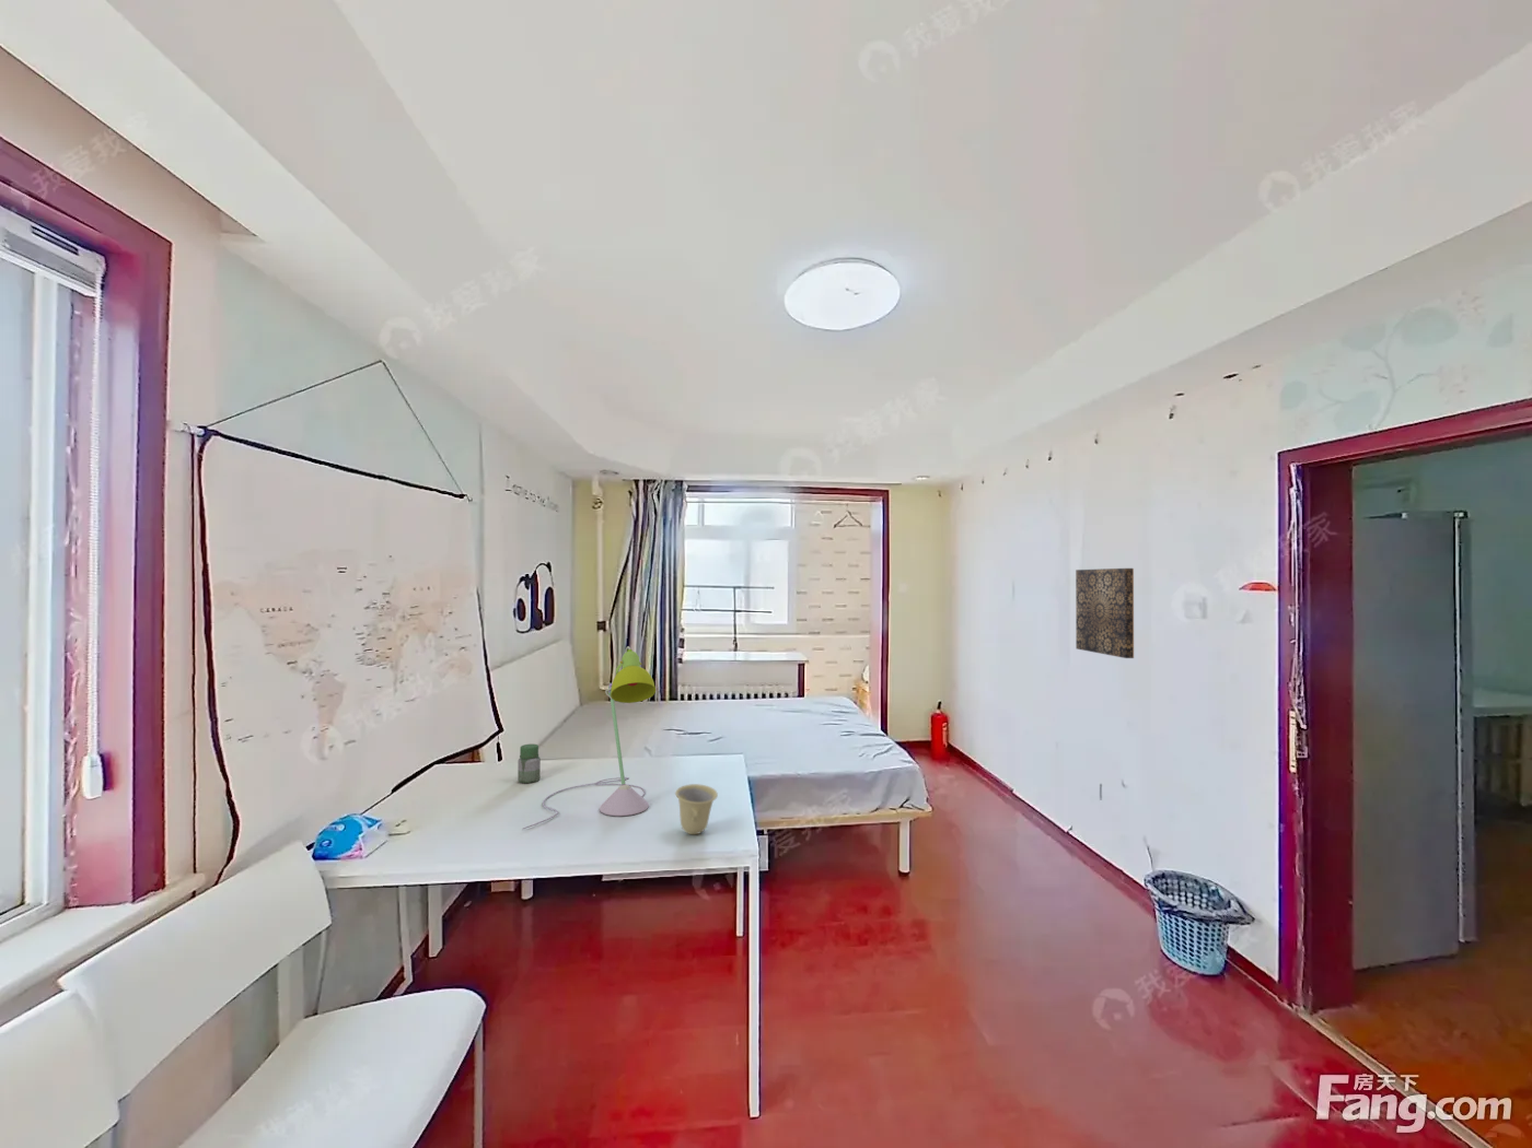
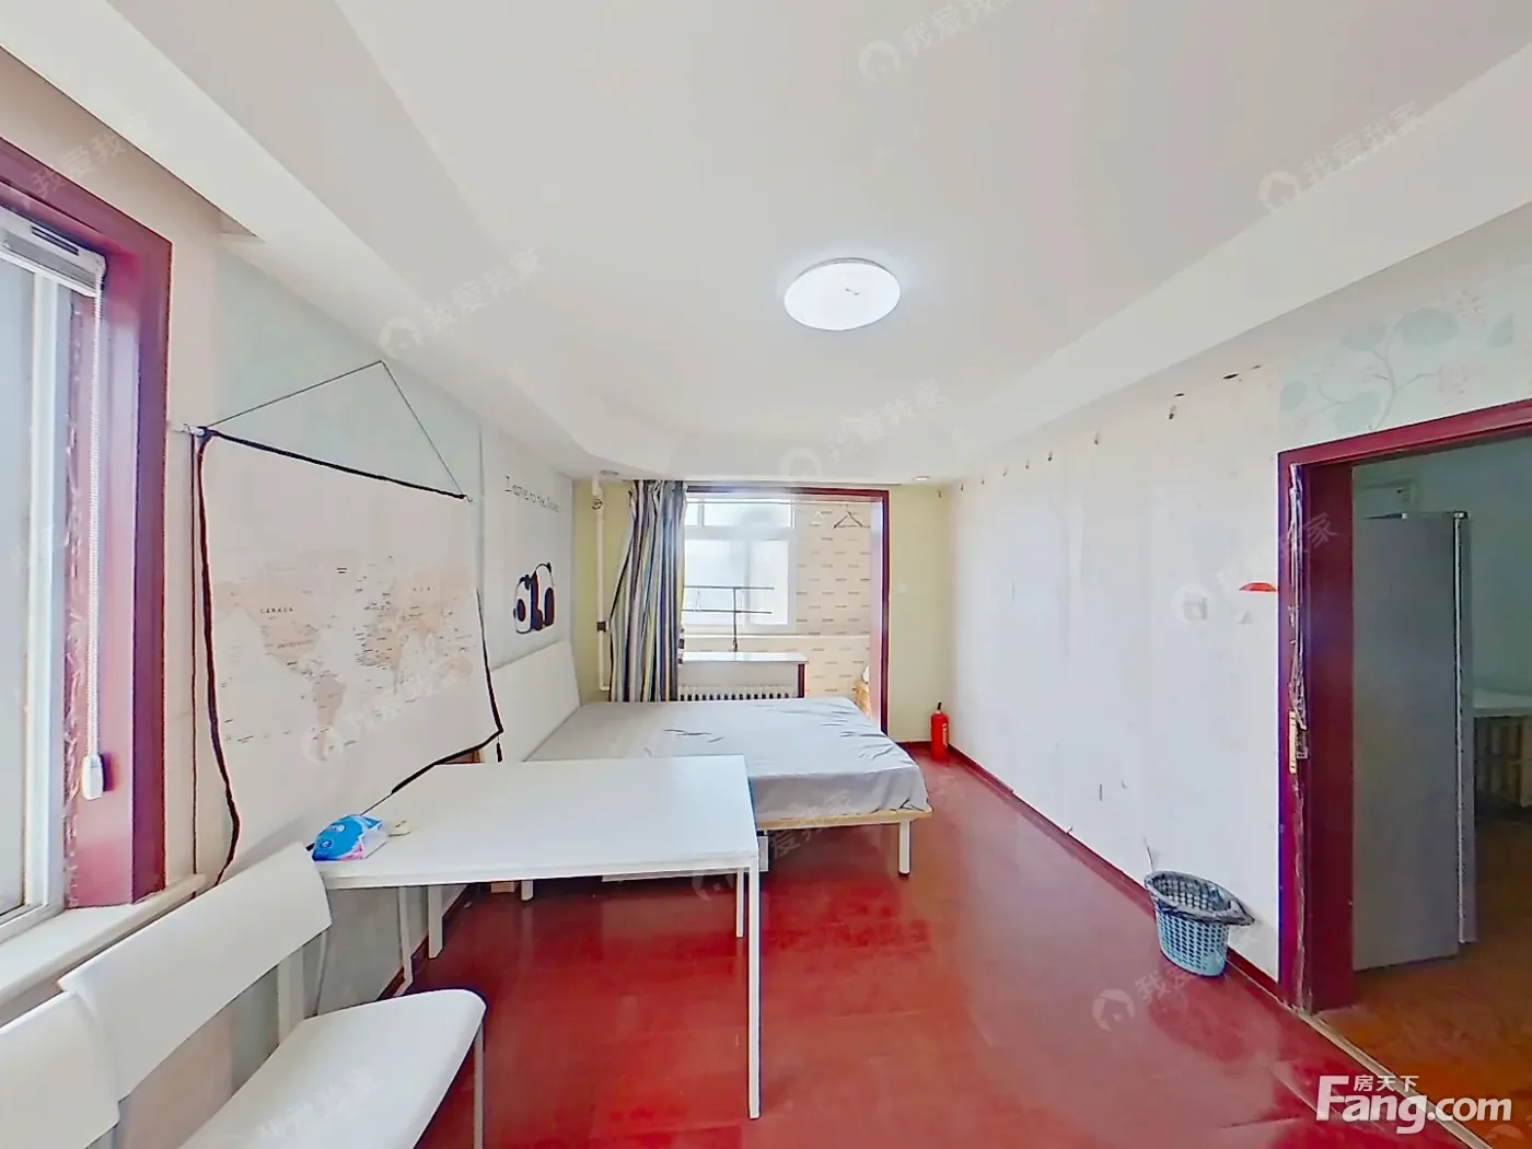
- jar (528, 762)
- wall art (1101, 610)
- desk lamp (613, 721)
- cup (696, 812)
